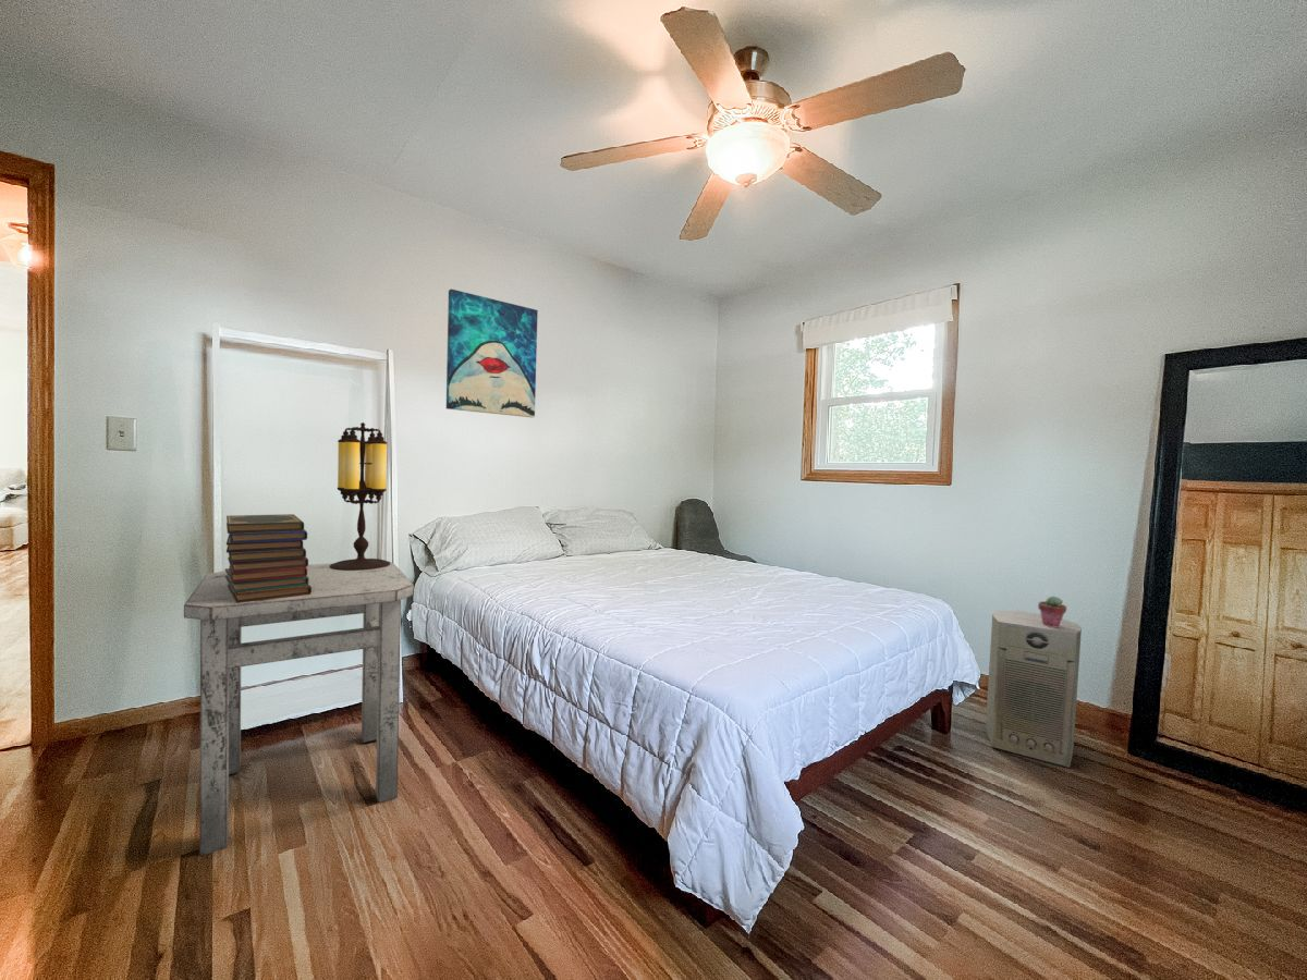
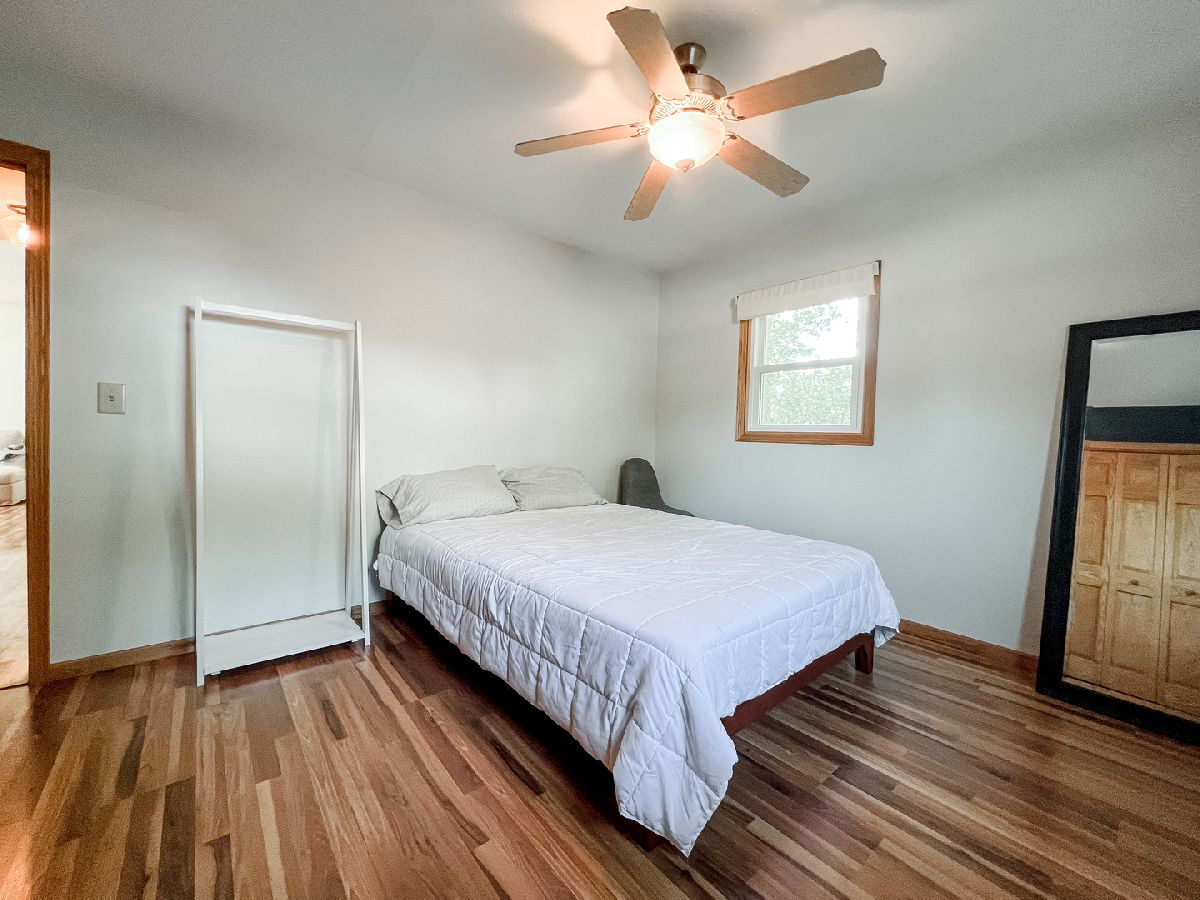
- side table (306, 657)
- table lamp (362, 493)
- book stack (265, 553)
- wall art (493, 357)
- fan (1030, 679)
- potted succulent (1051, 610)
